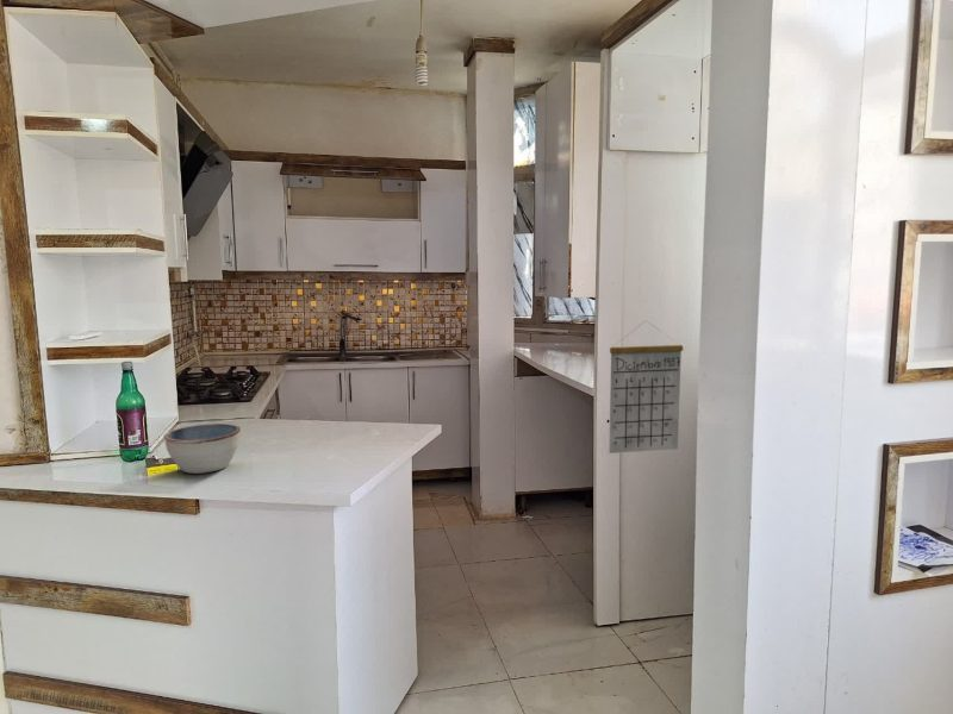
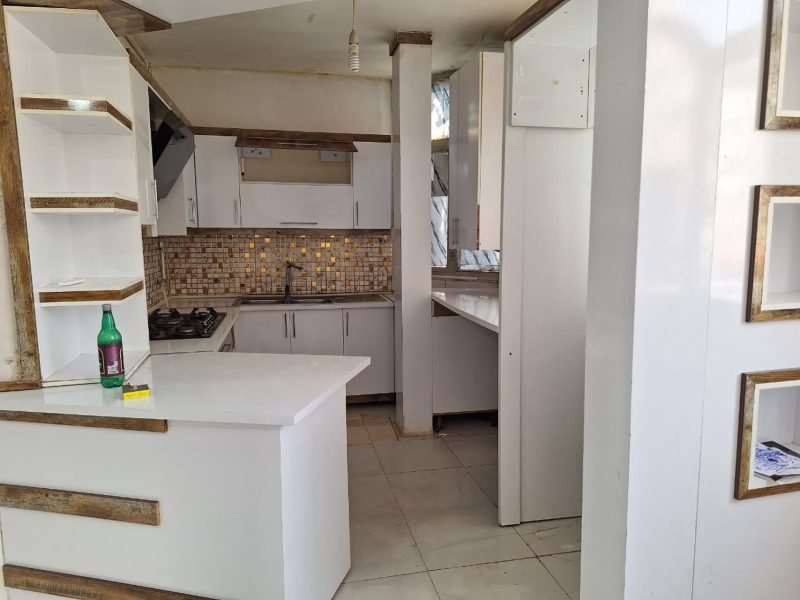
- calendar (644, 387)
- bowl (204, 449)
